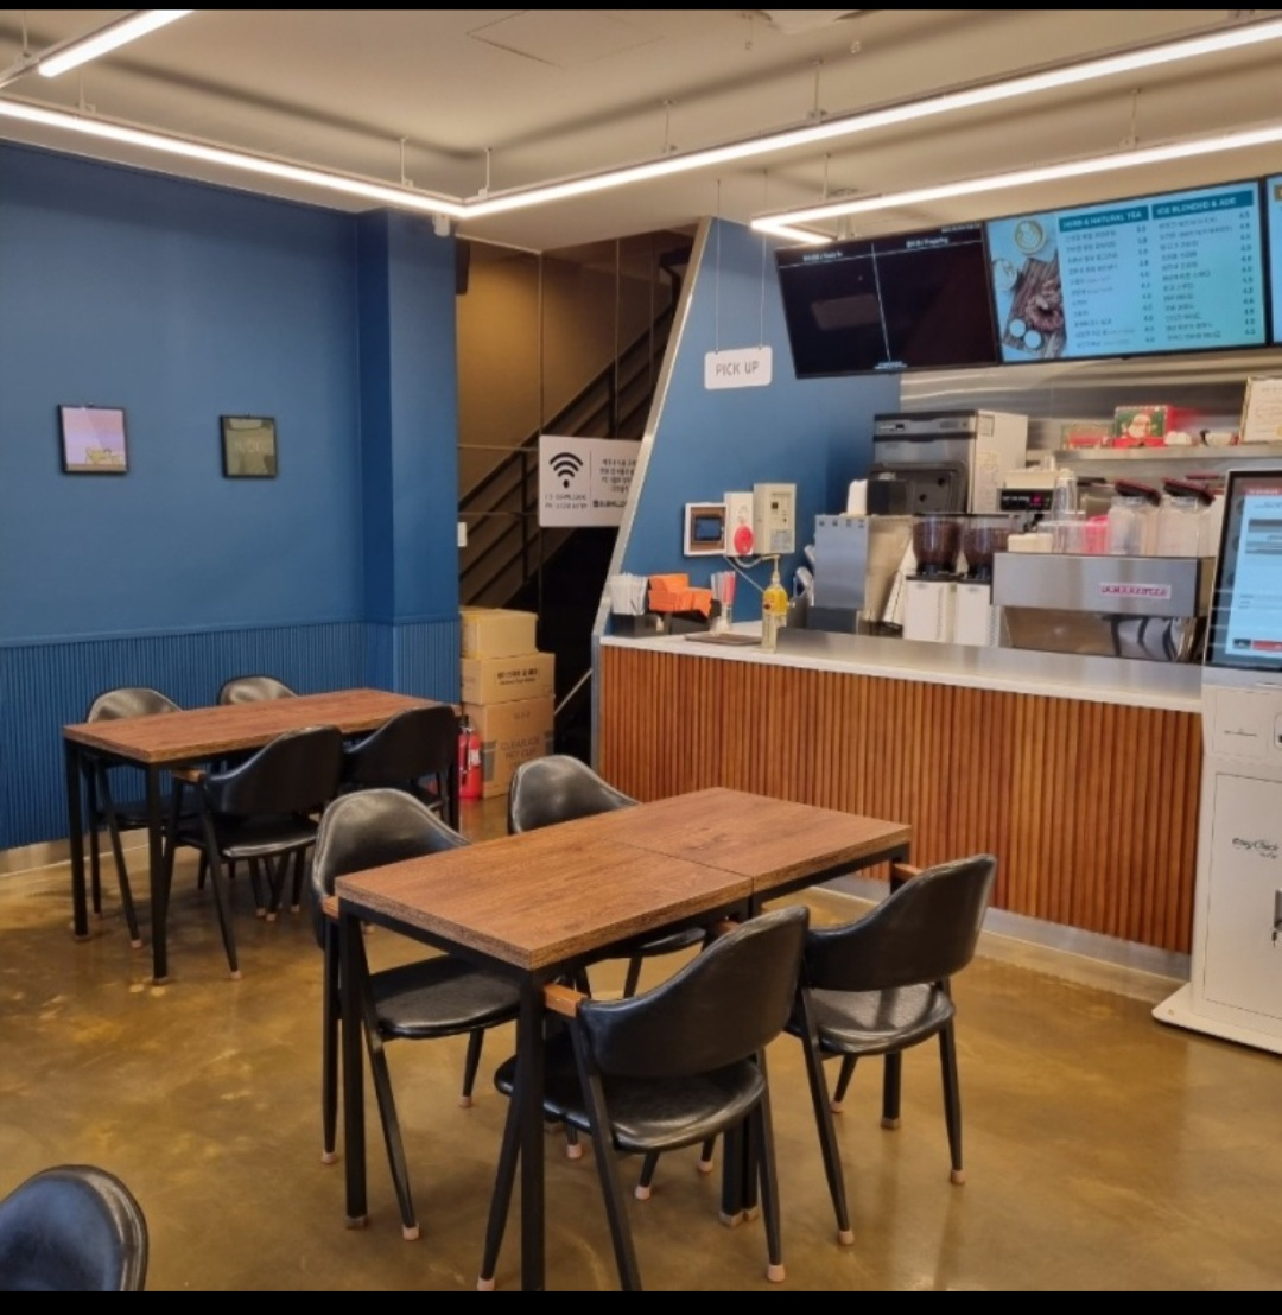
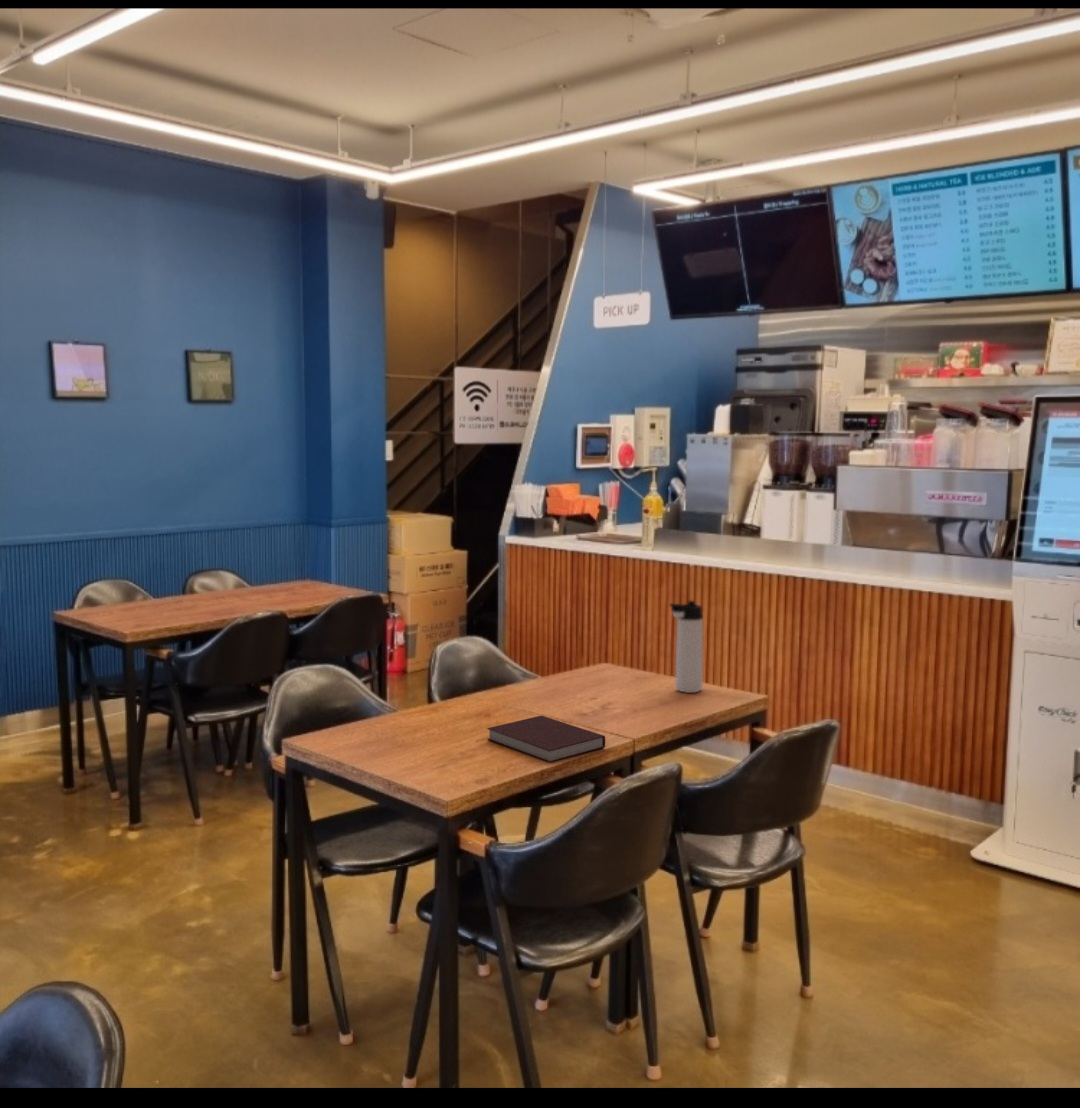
+ notebook (545, 737)
+ thermos bottle (685, 646)
